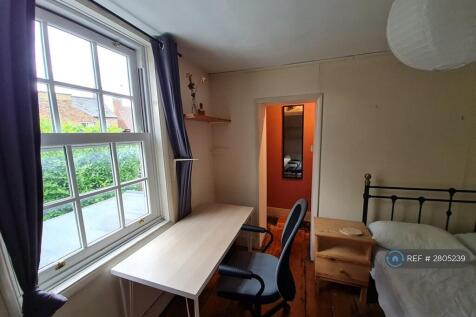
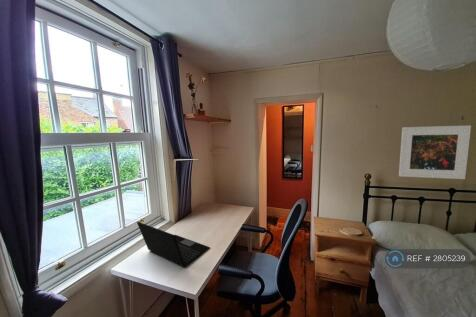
+ laptop (174, 235)
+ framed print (432, 152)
